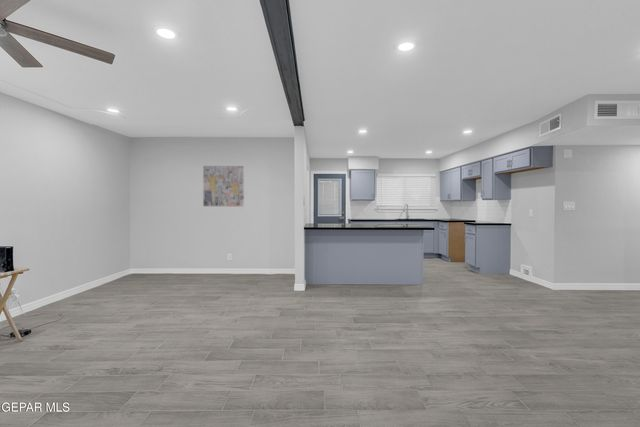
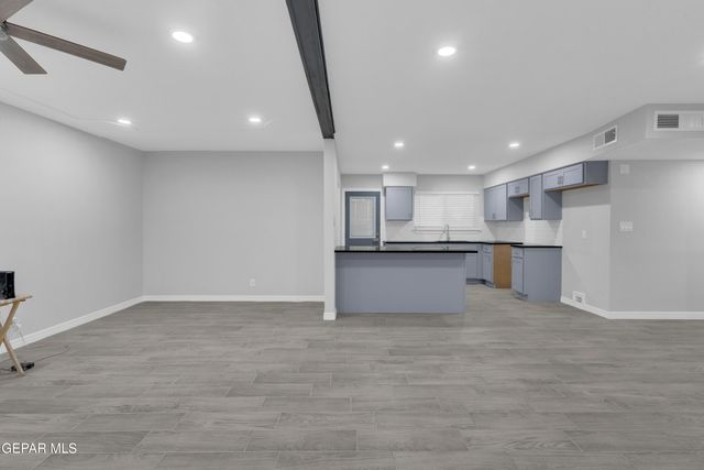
- wall art (223, 186)
